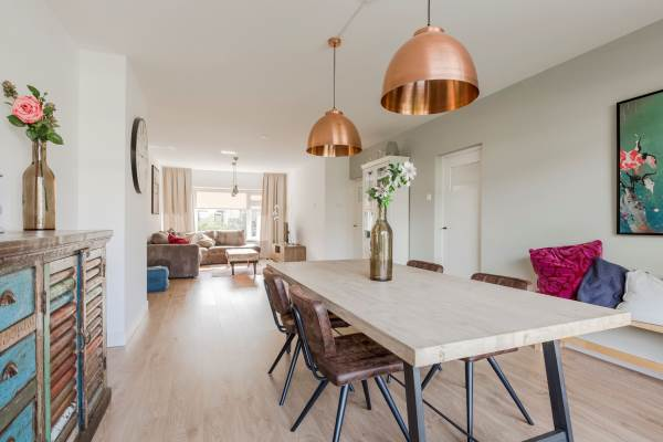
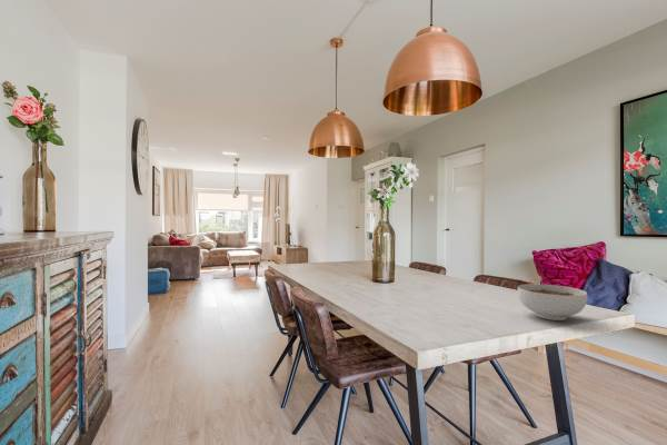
+ bowl (550, 303)
